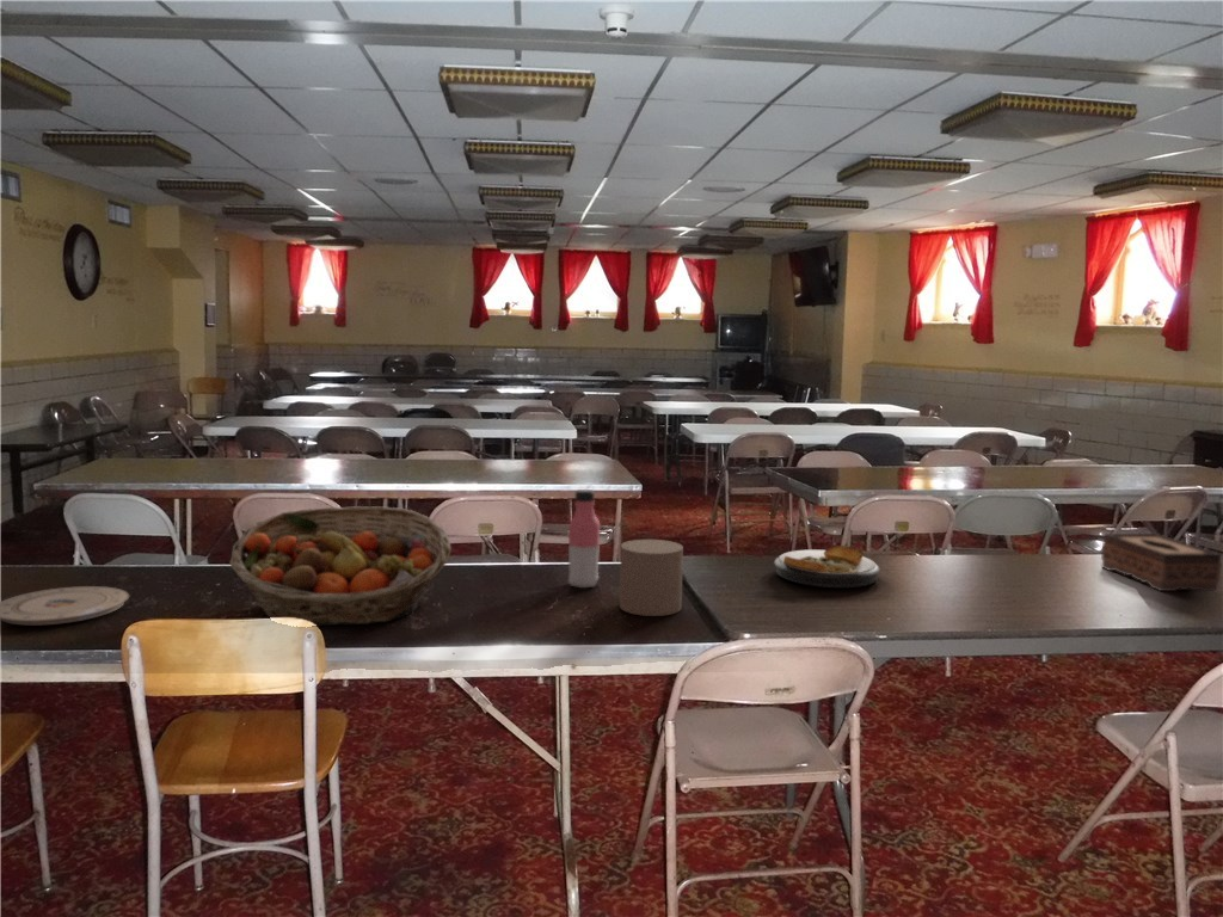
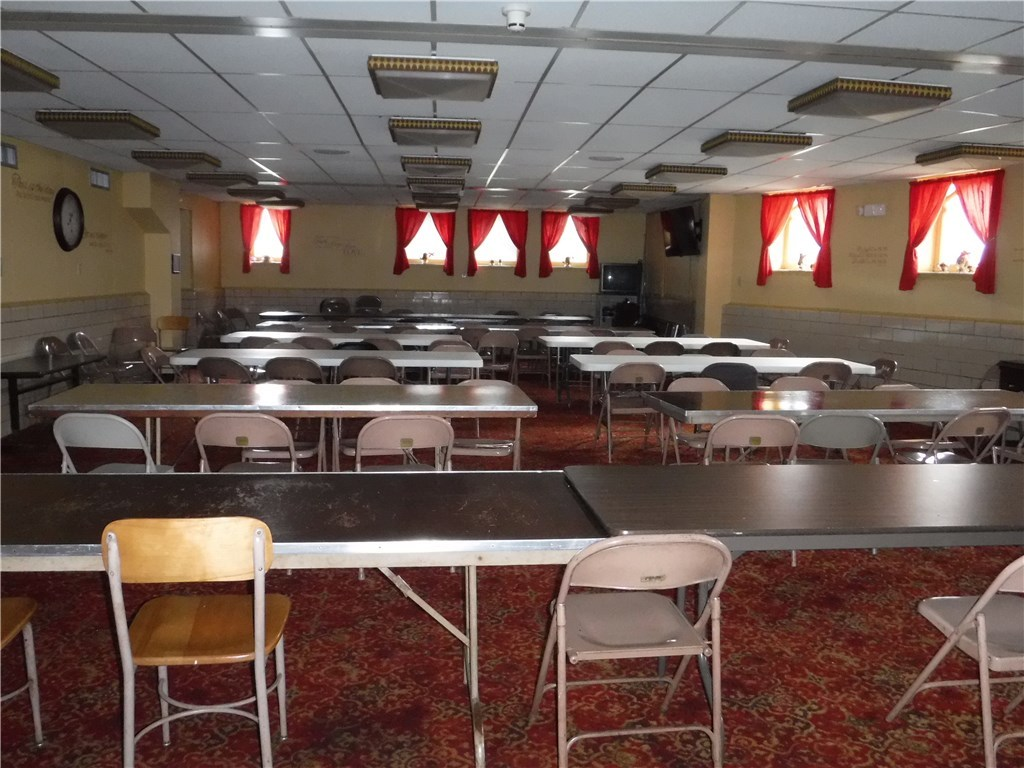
- water bottle (584, 537)
- candle (651, 576)
- fruit basket (343, 564)
- tissue box (1159, 560)
- plate (826, 564)
- plate (62, 604)
